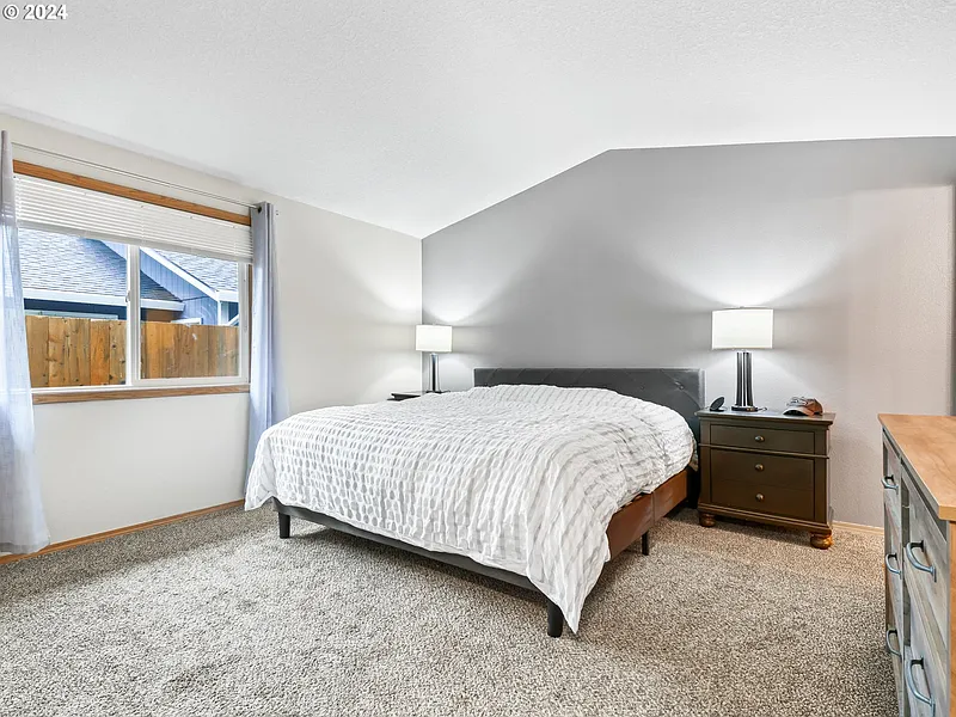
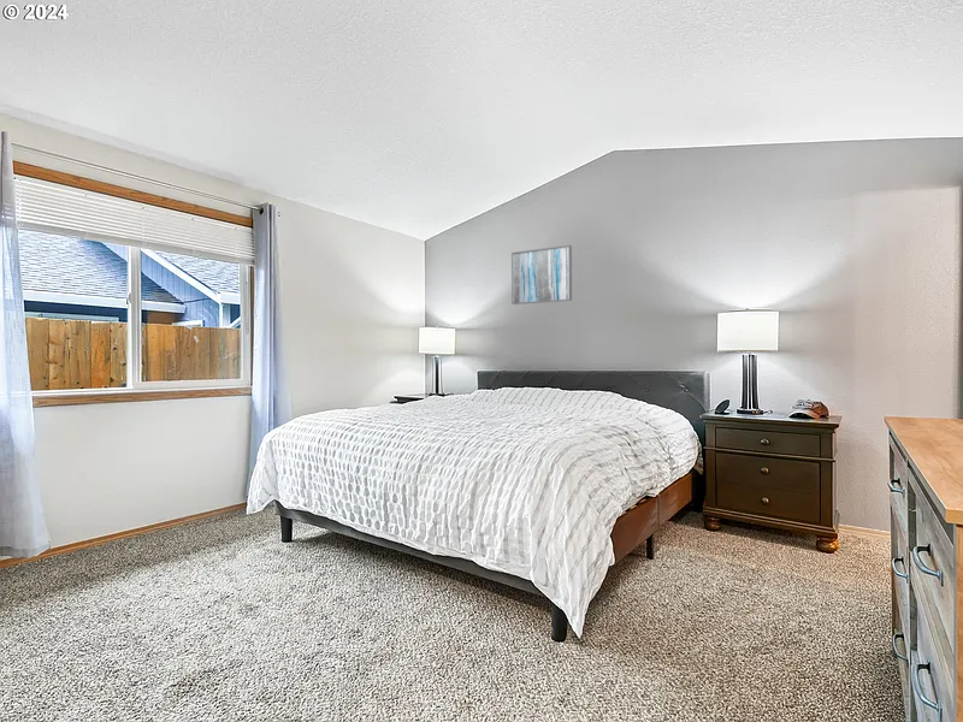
+ wall art (540, 276)
